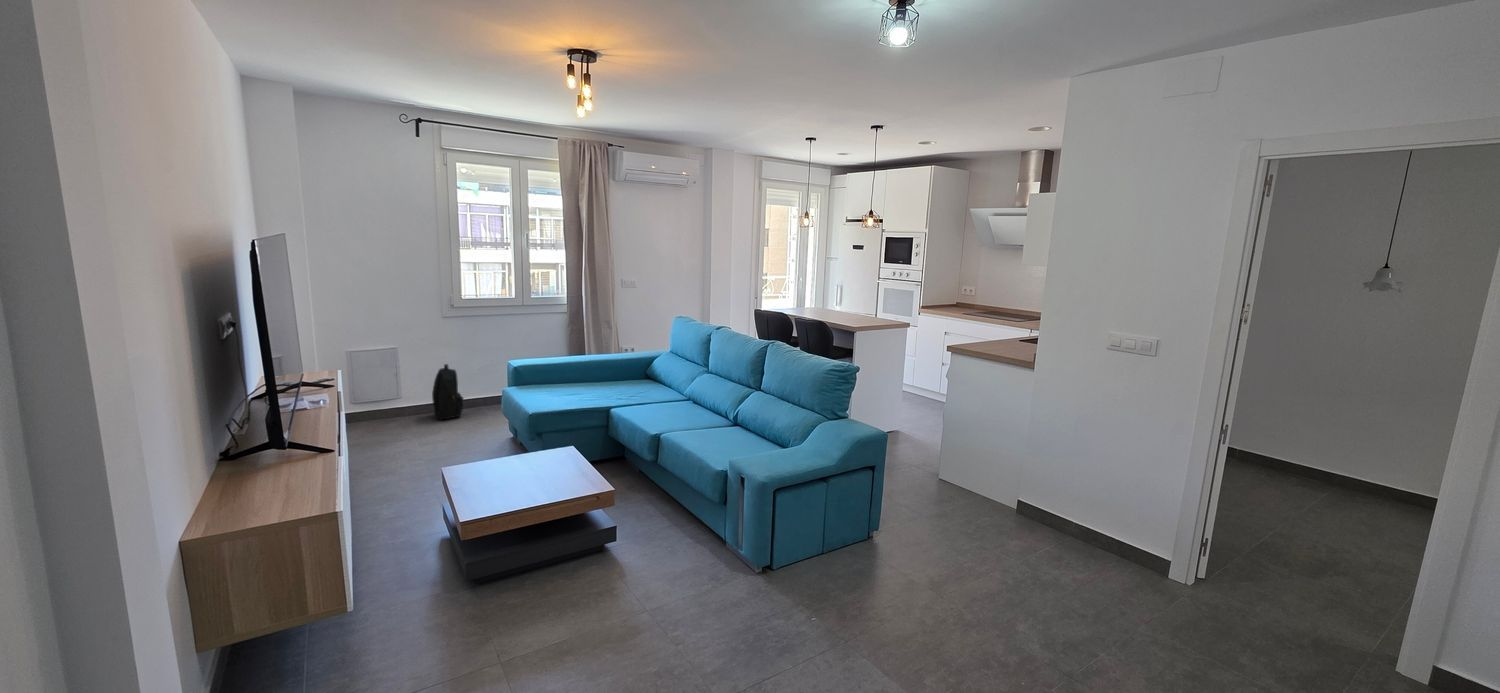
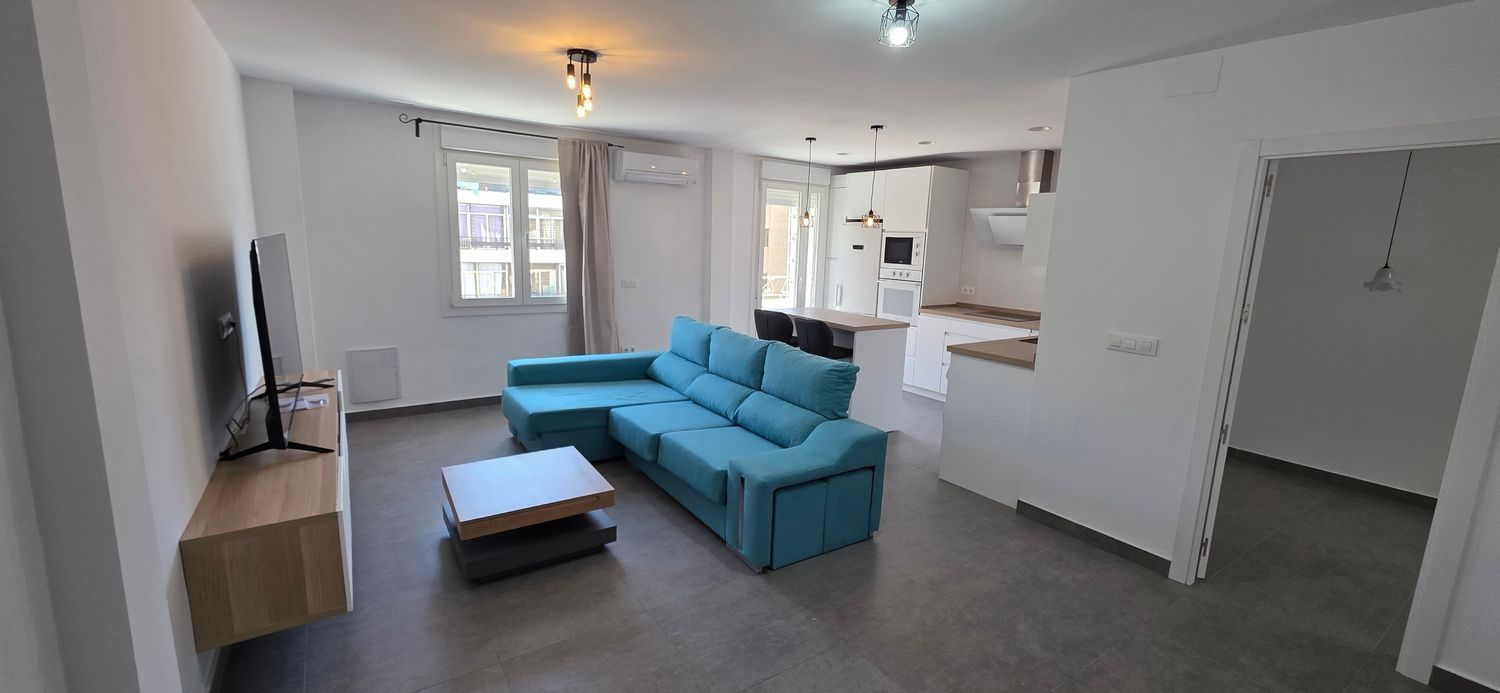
- backpack (447, 390)
